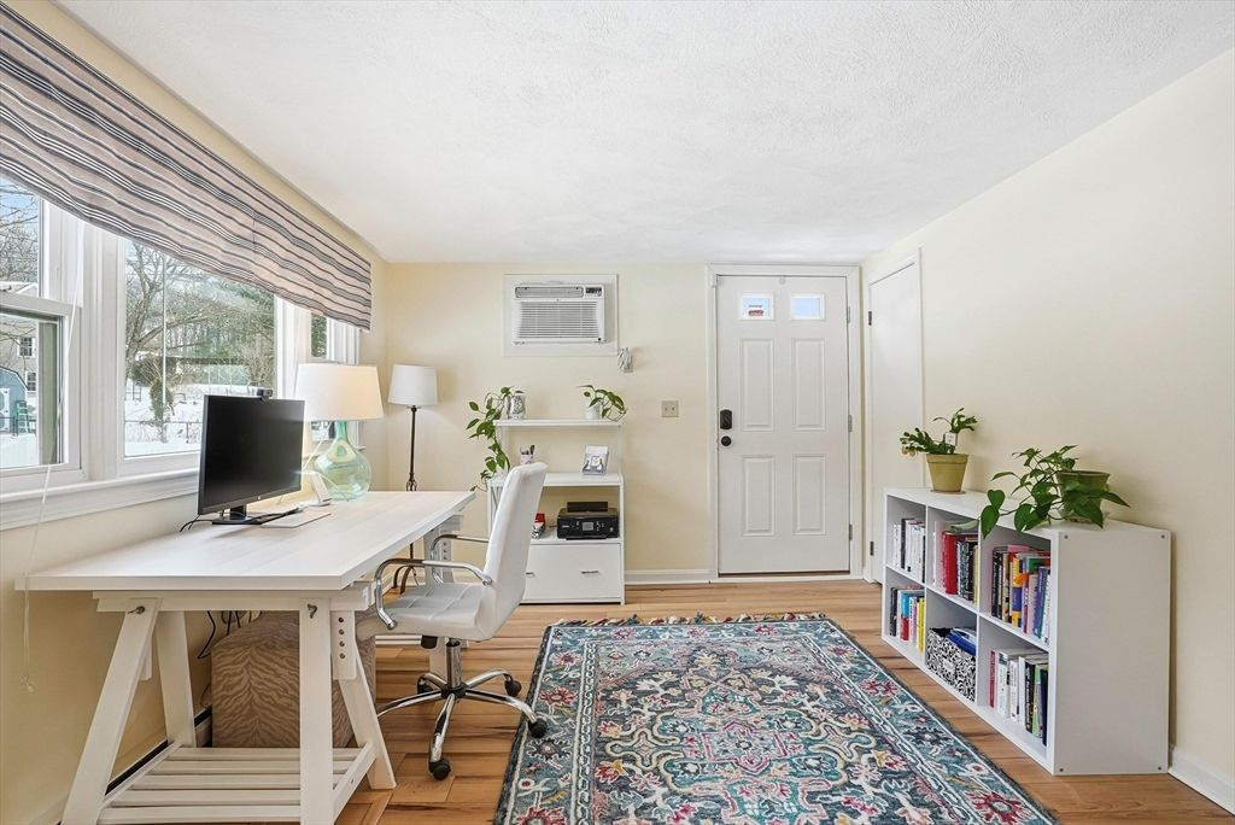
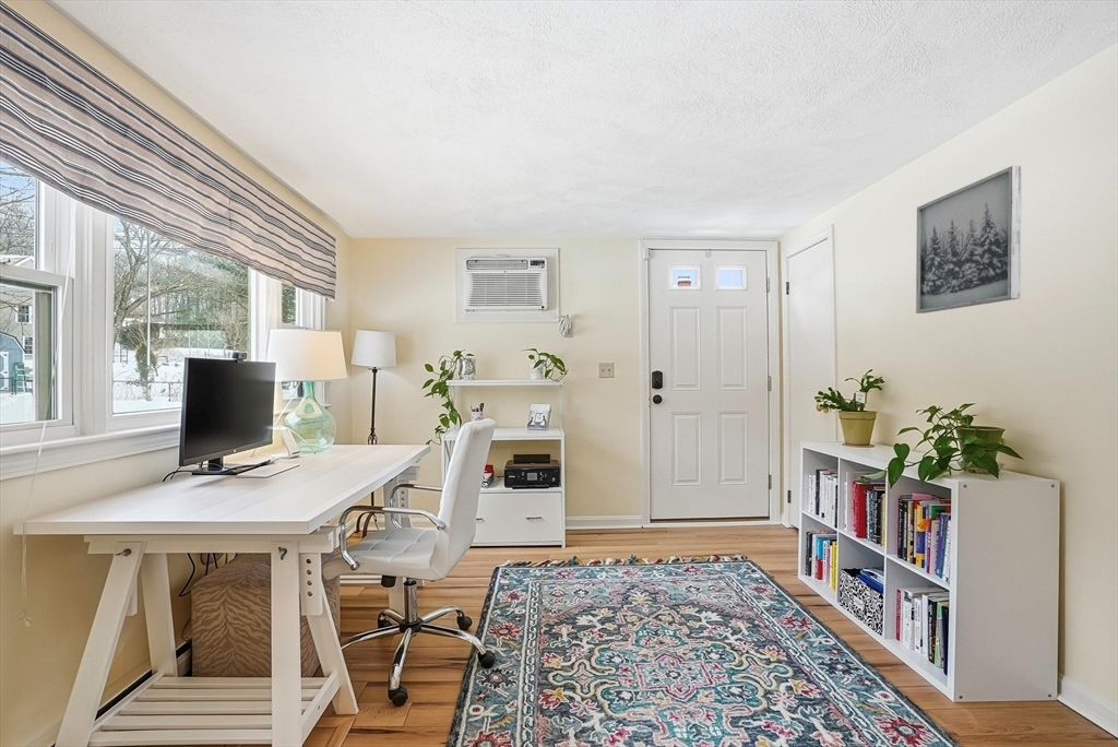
+ wall art (962, 248)
